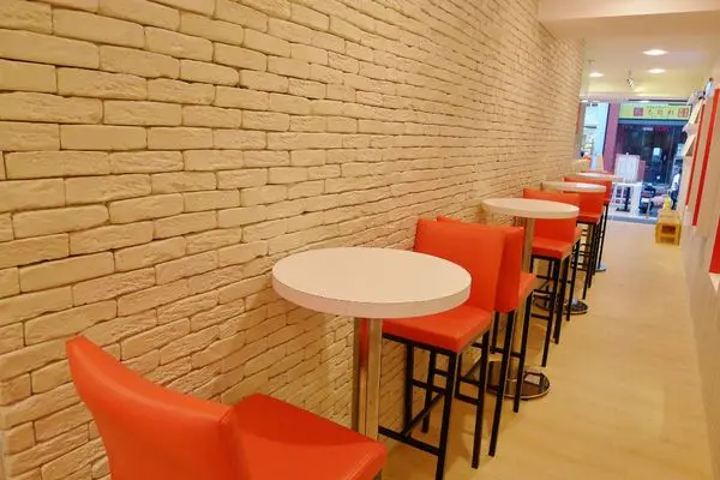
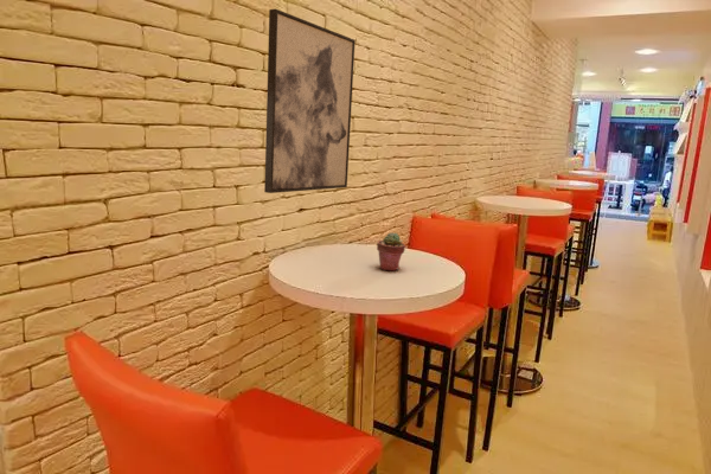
+ wall art (313, 110)
+ potted succulent (390, 250)
